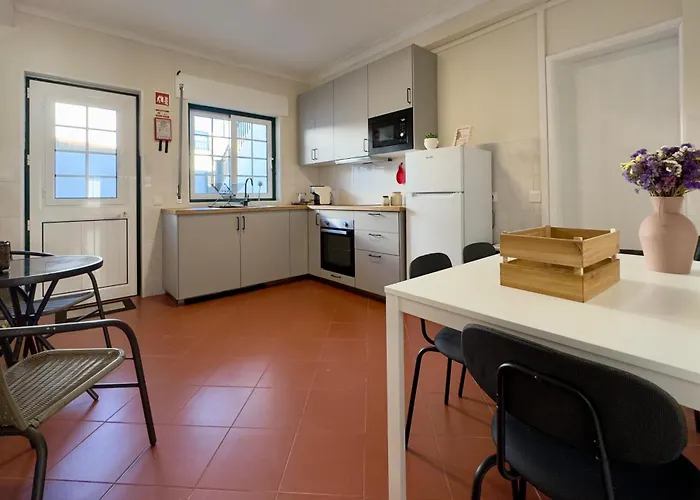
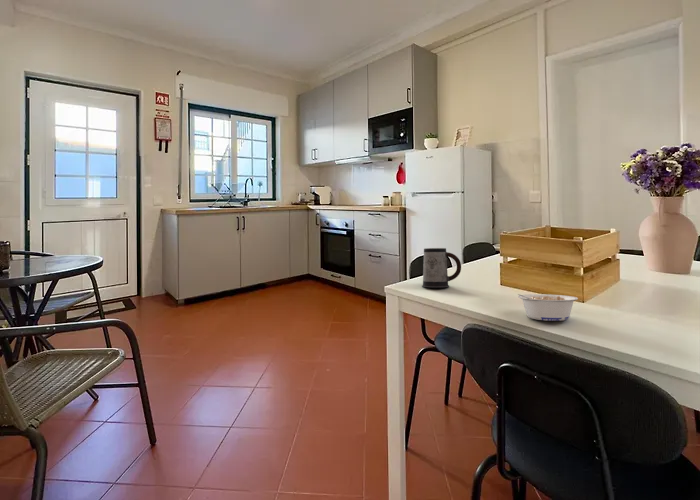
+ legume (547, 305)
+ mug (441, 267)
